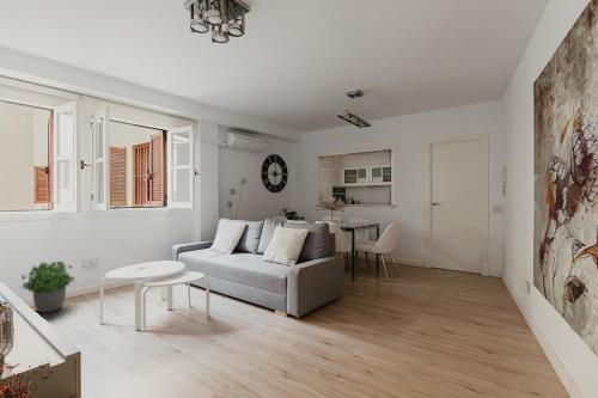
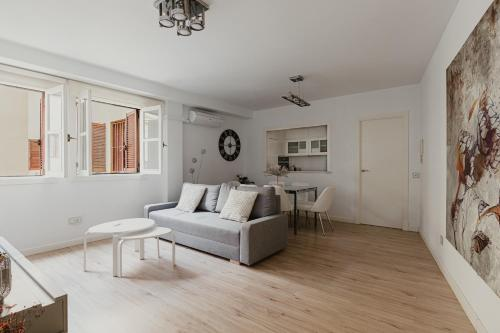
- potted plant (48, 284)
